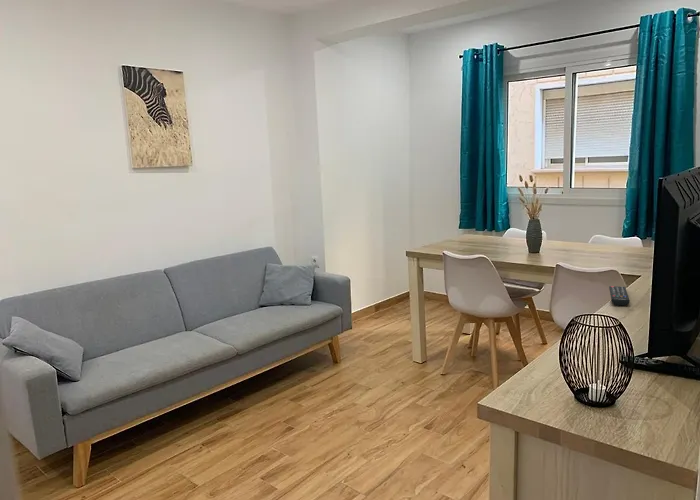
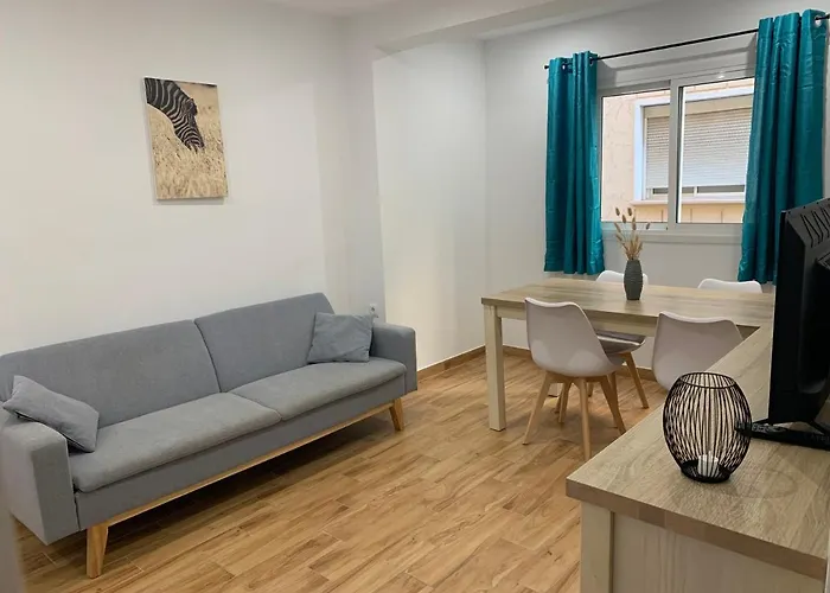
- remote control (618, 295)
